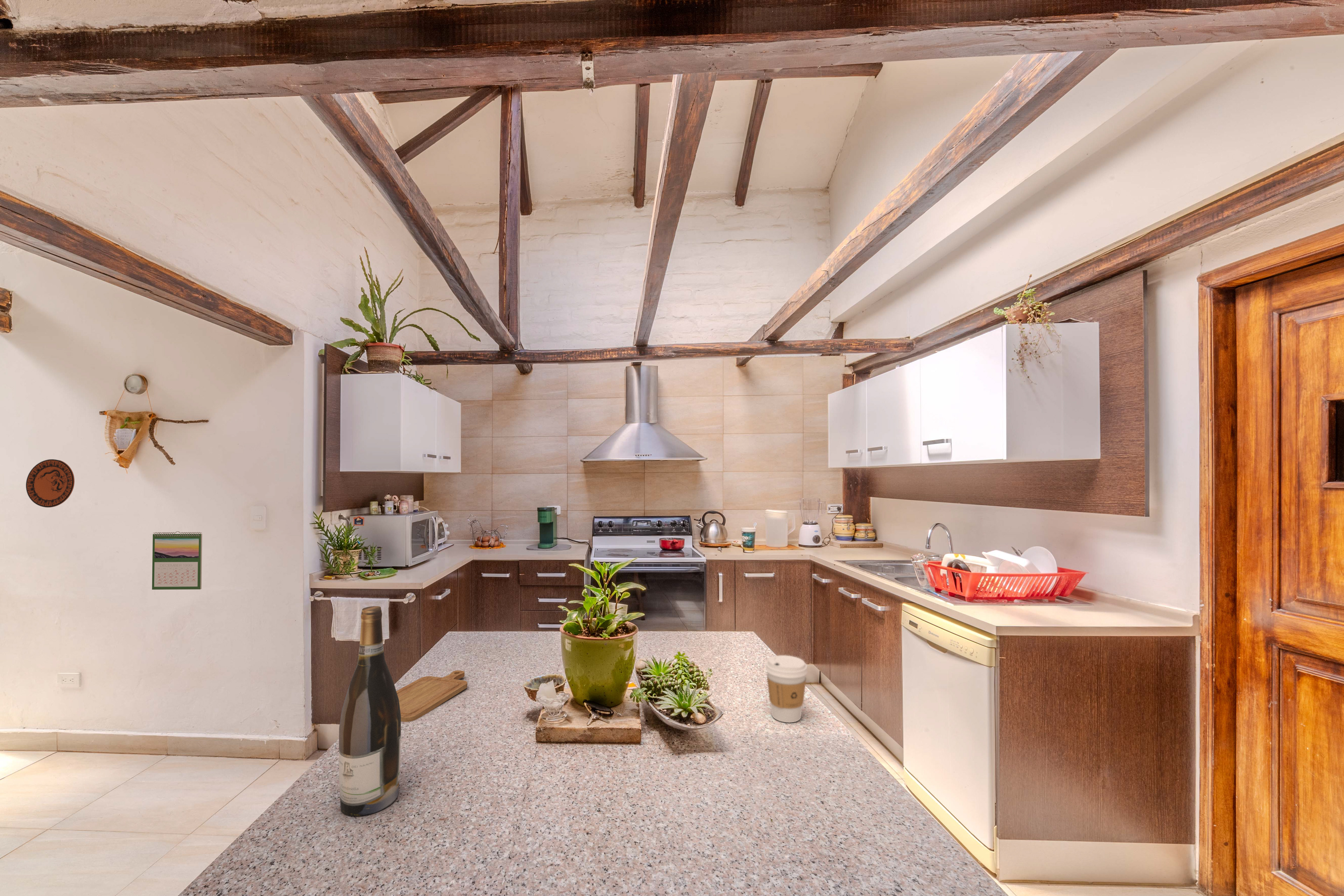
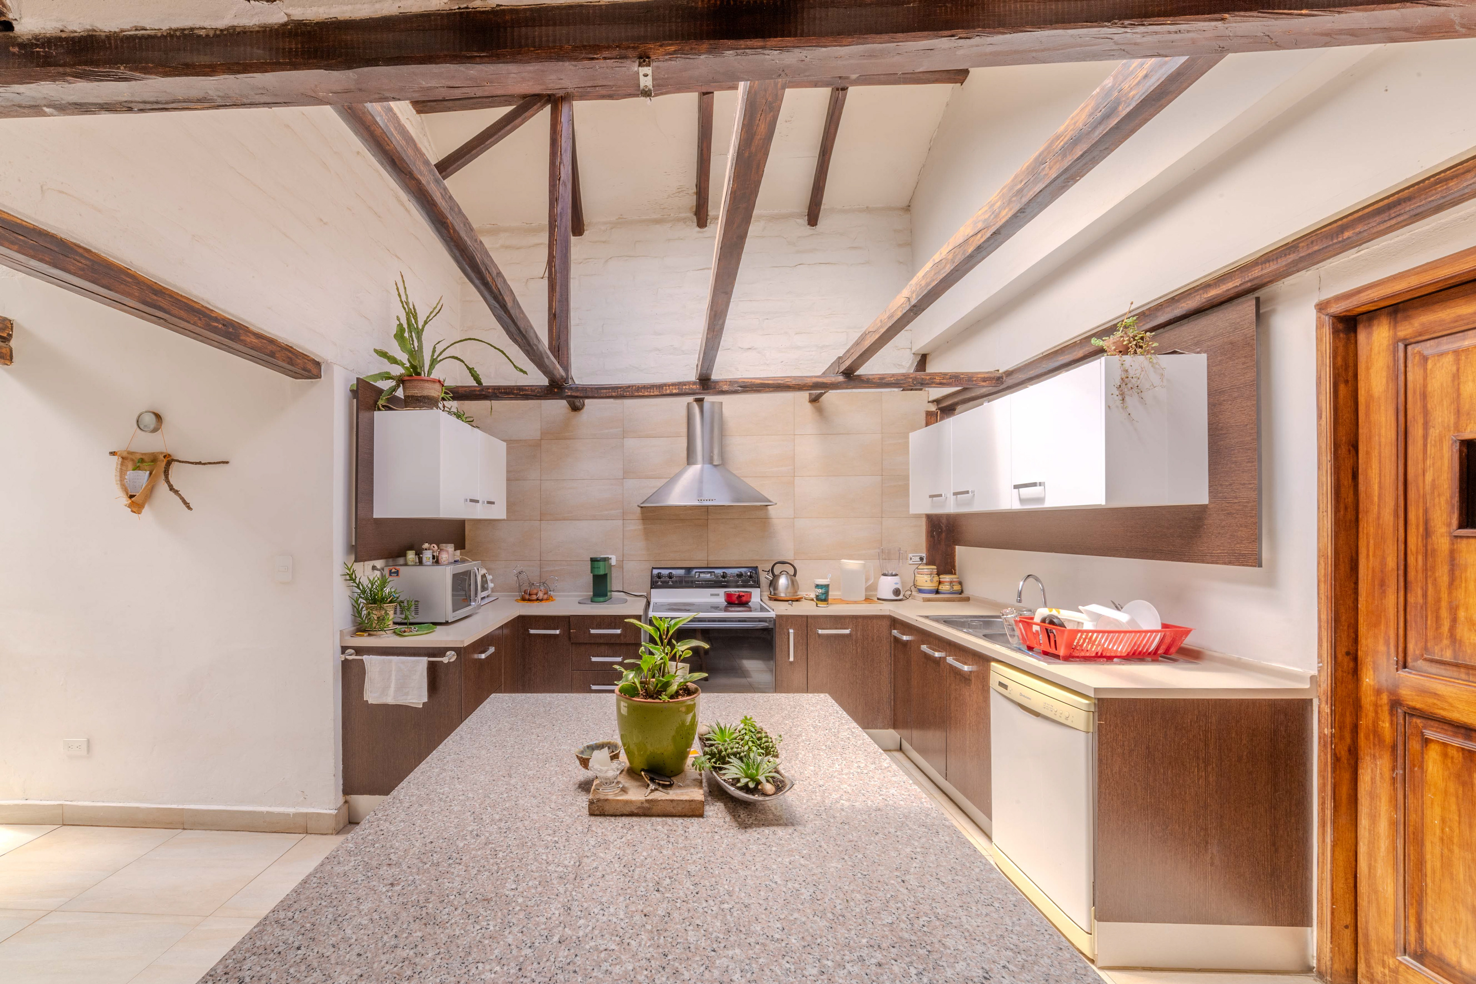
- coffee cup (786, 687)
- chopping board (426, 693)
- decorative plate (51, 483)
- calendar (177, 560)
- wine bottle (371, 704)
